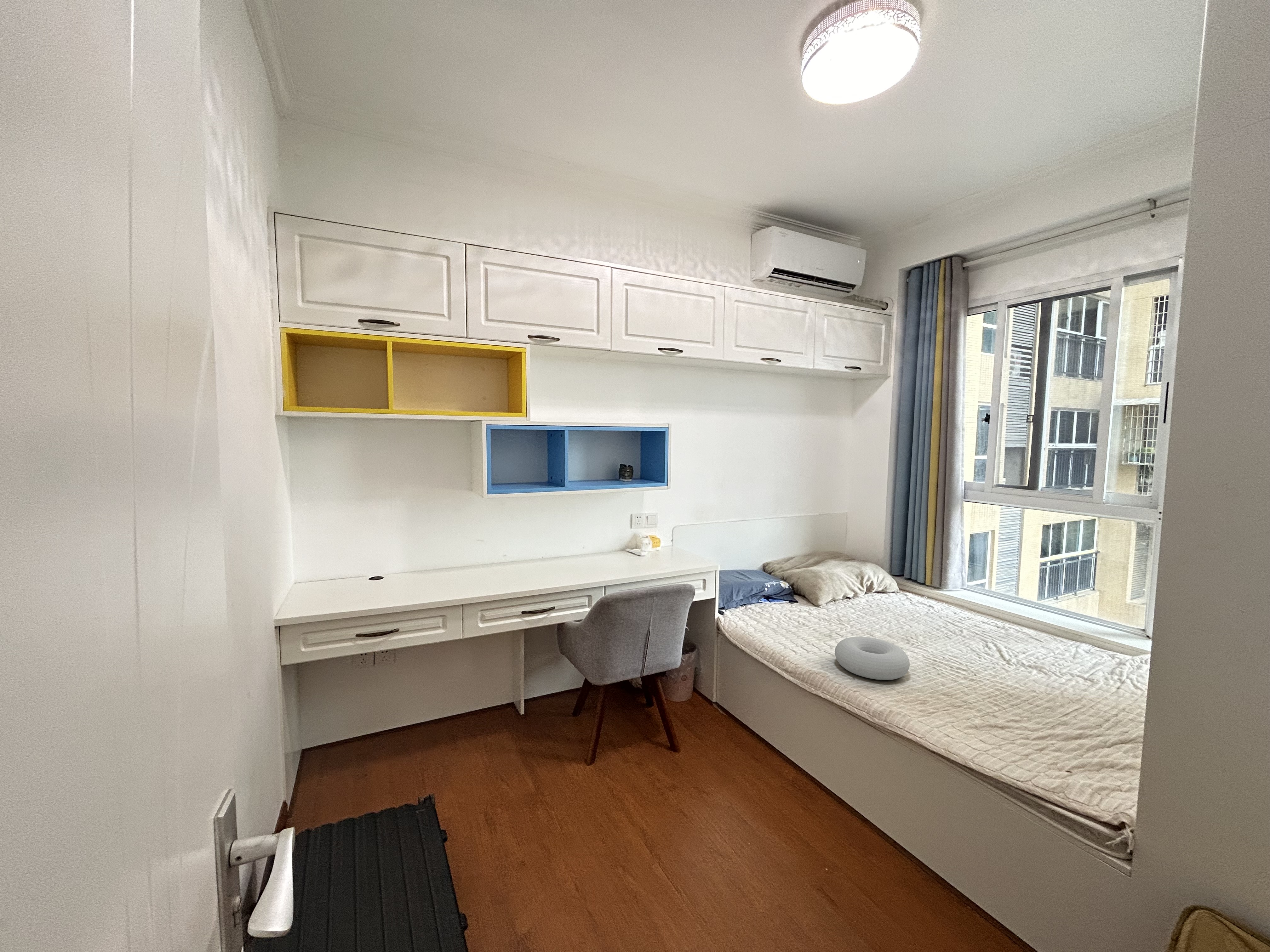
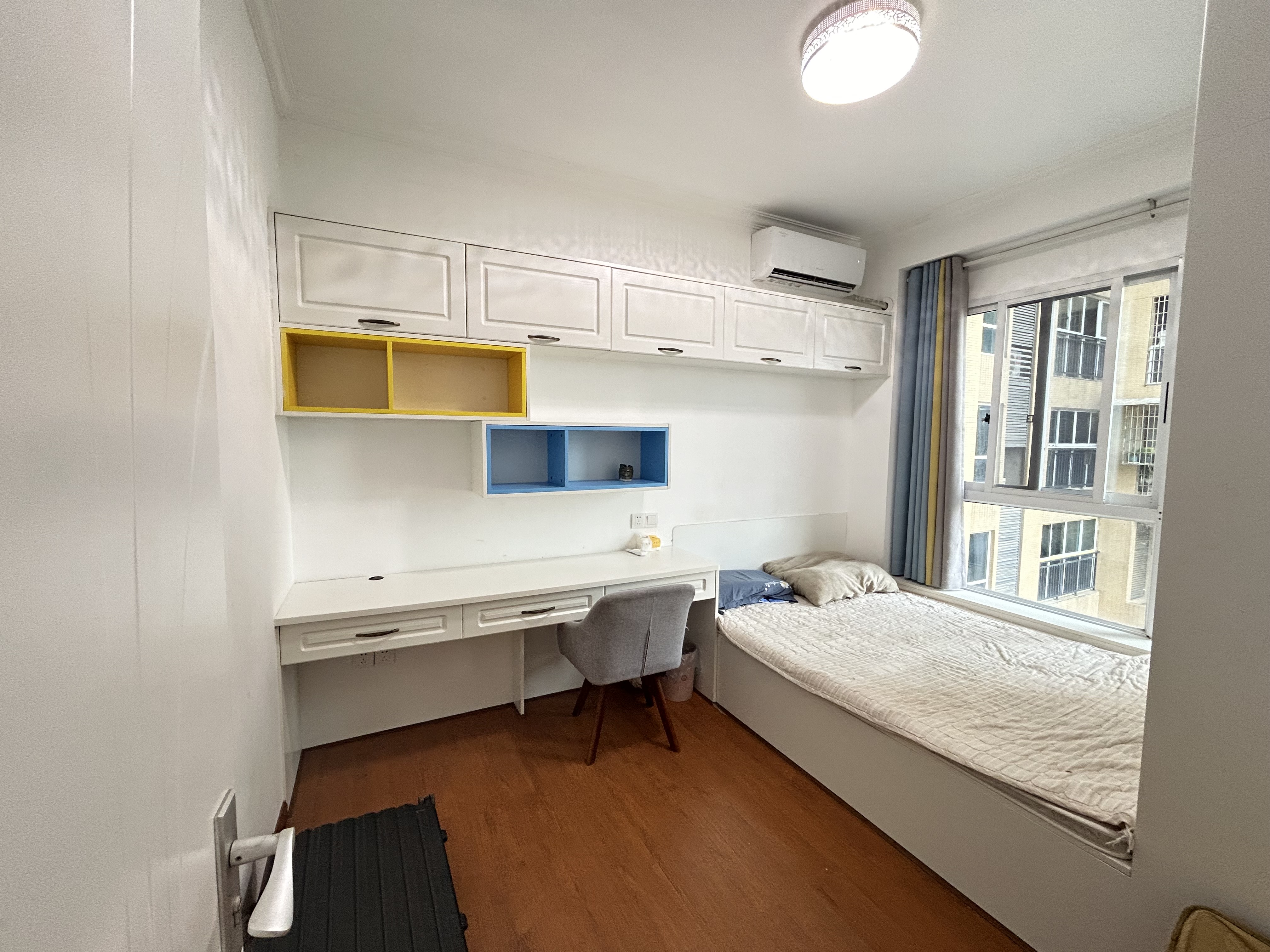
- cushion (871, 657)
